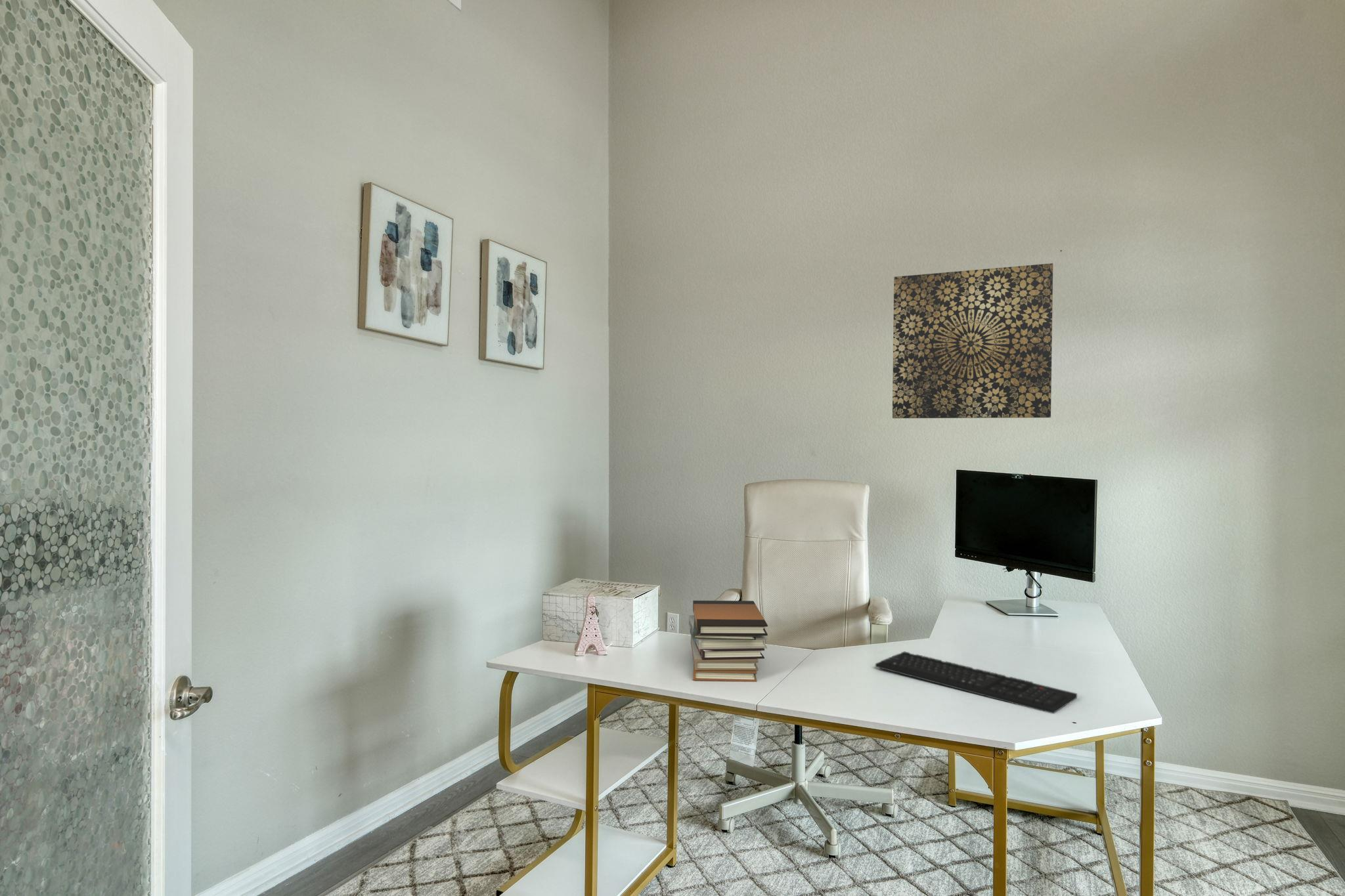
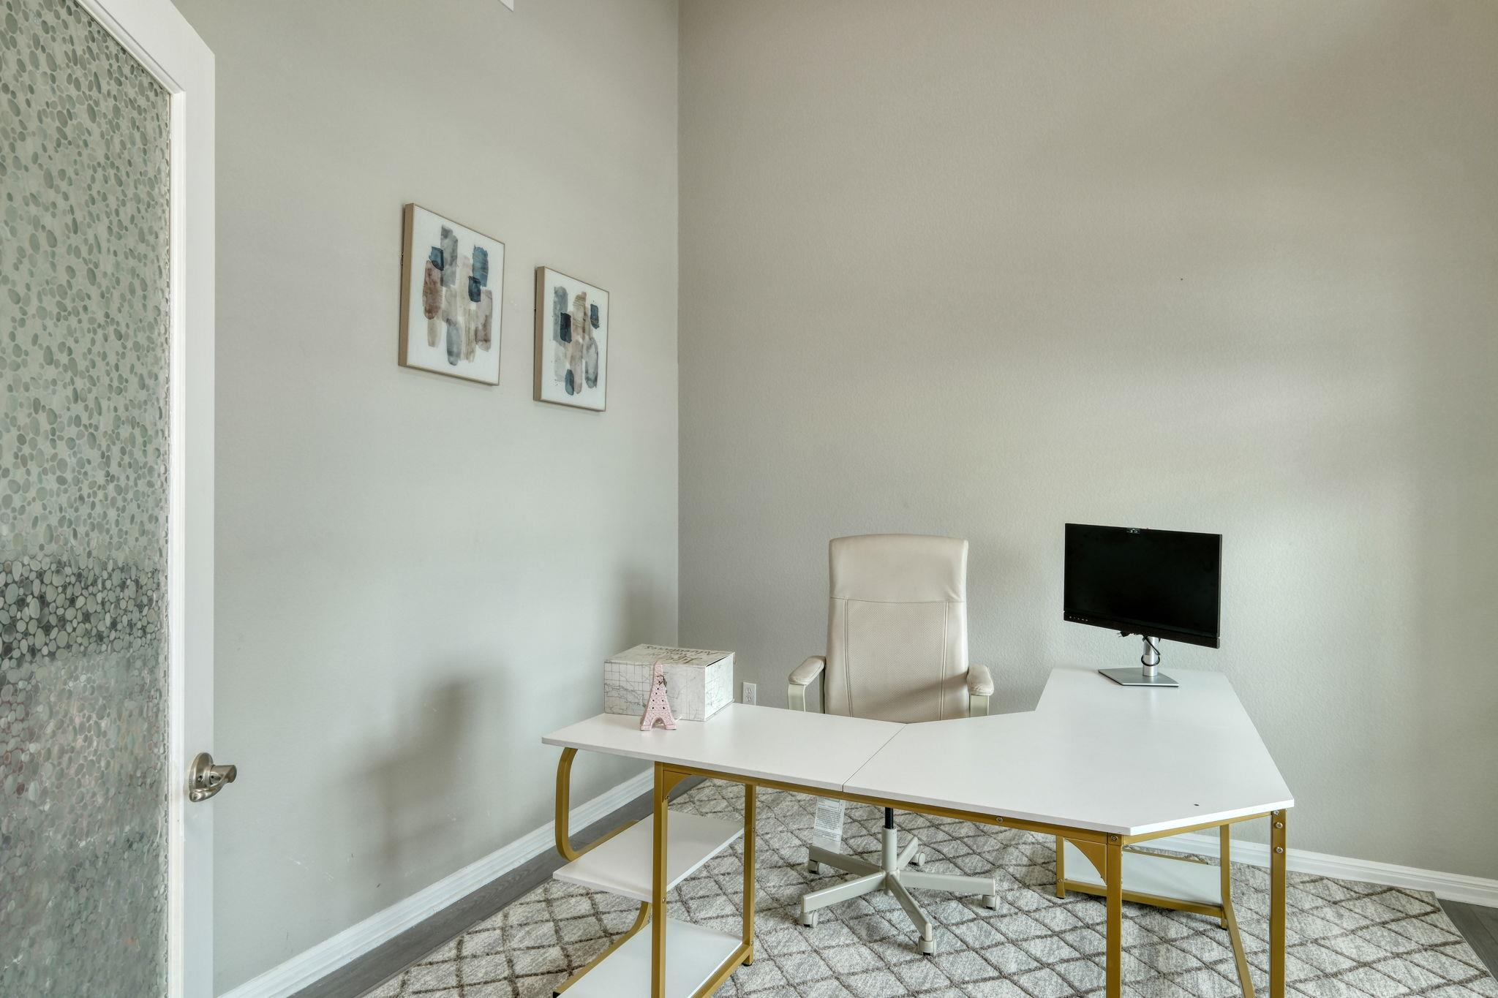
- book stack (725, 638)
- keyboard (970, 677)
- wall art (969, 344)
